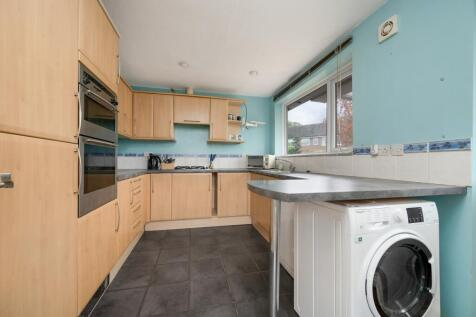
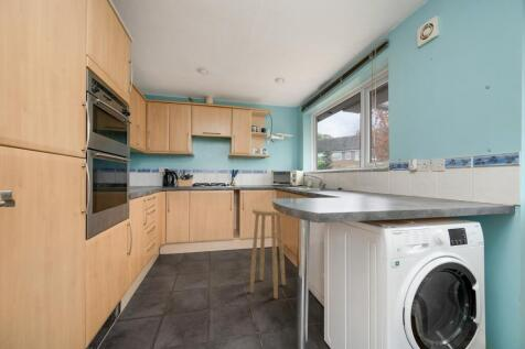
+ stool (272, 248)
